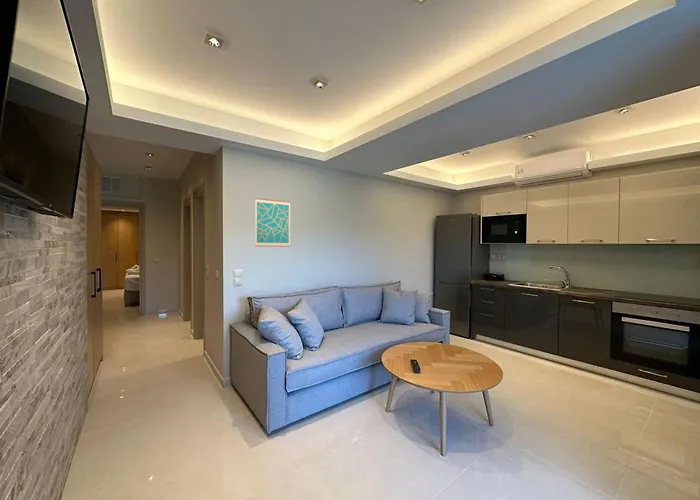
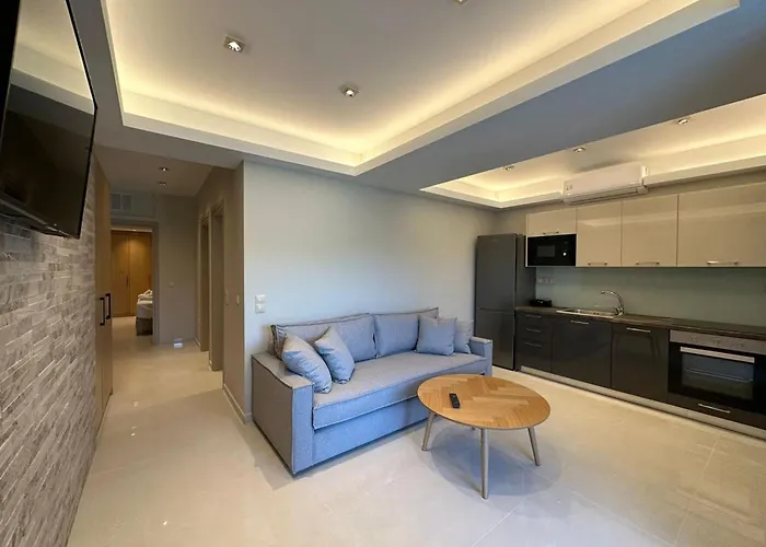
- wall art (273, 223)
